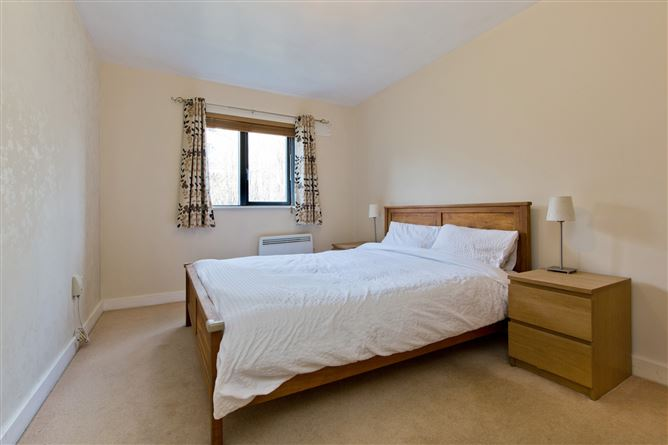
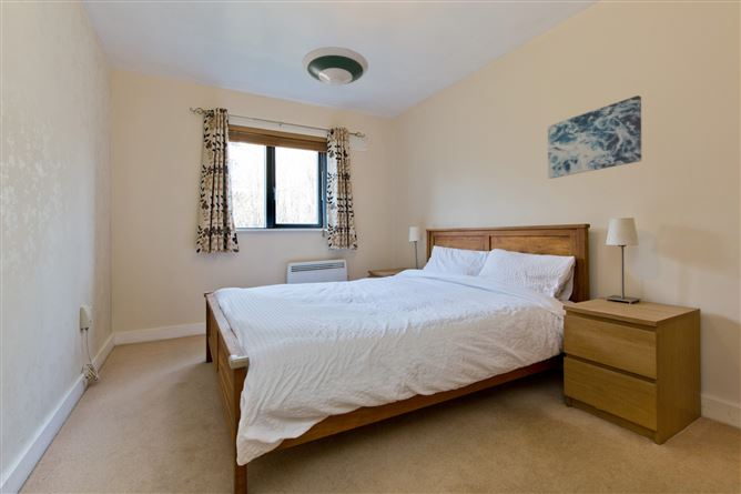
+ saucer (335, 73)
+ wall art (589, 141)
